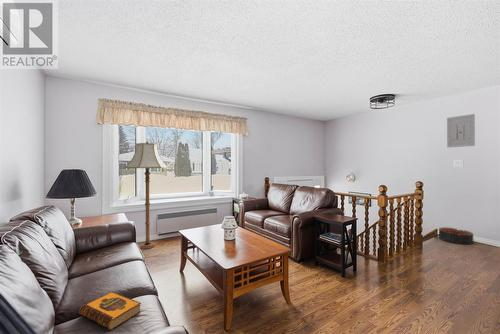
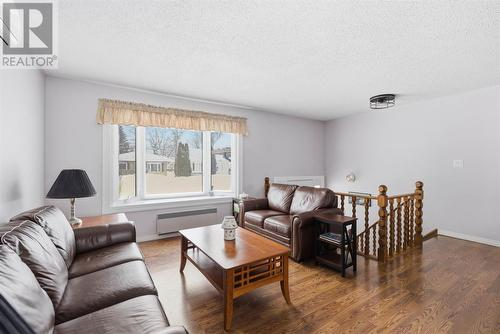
- floor lamp (147, 193)
- hardback book (110, 309)
- basket (455, 235)
- wall art (460, 131)
